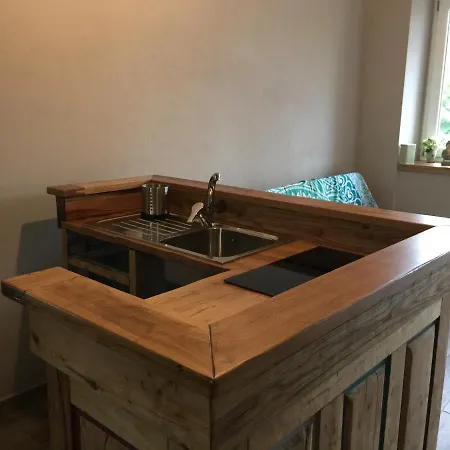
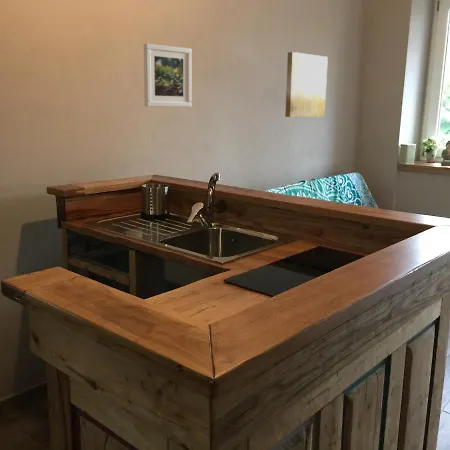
+ wall art (307, 86)
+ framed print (168, 76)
